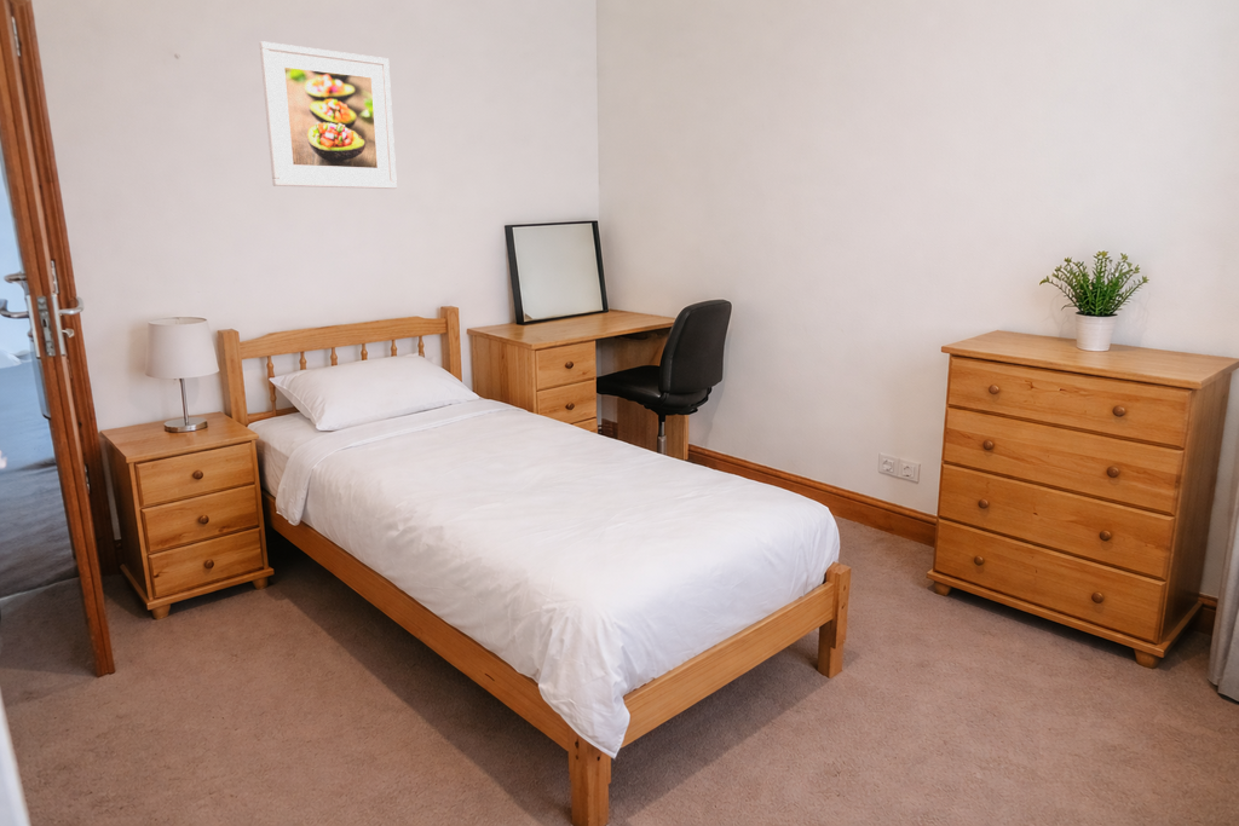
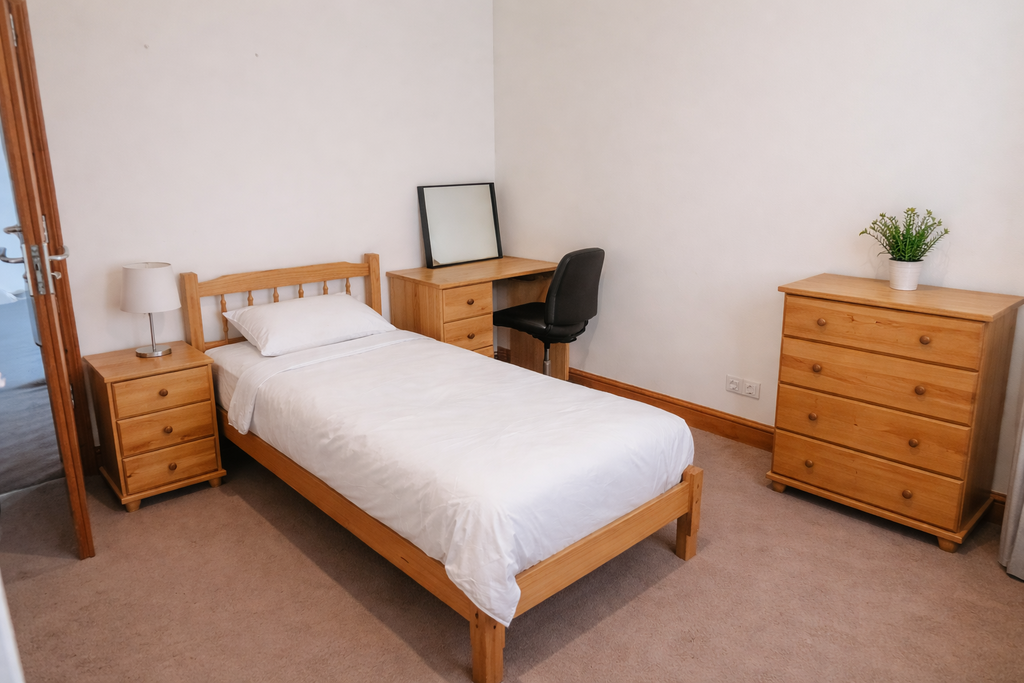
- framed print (332, 120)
